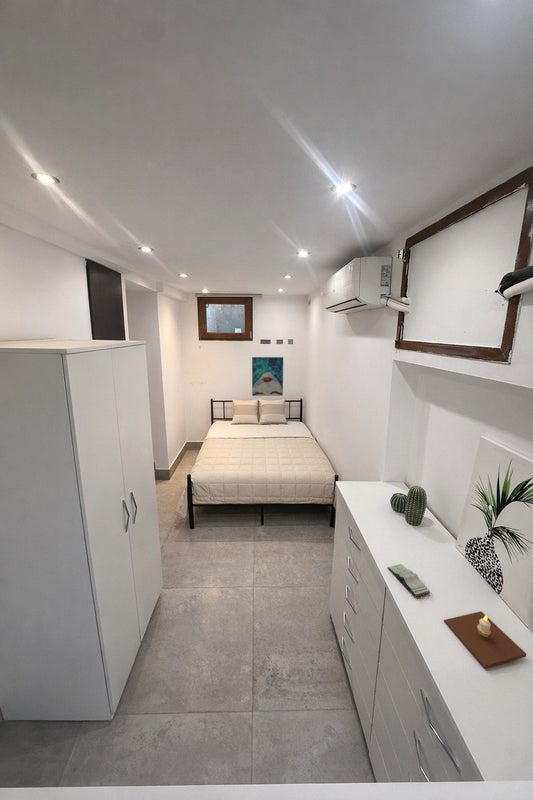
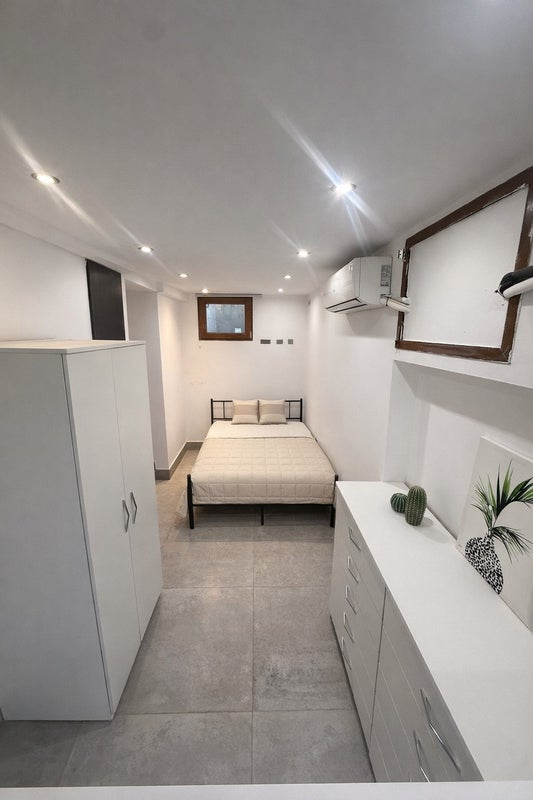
- book (407, 577)
- candle (484, 627)
- wall art (267, 376)
